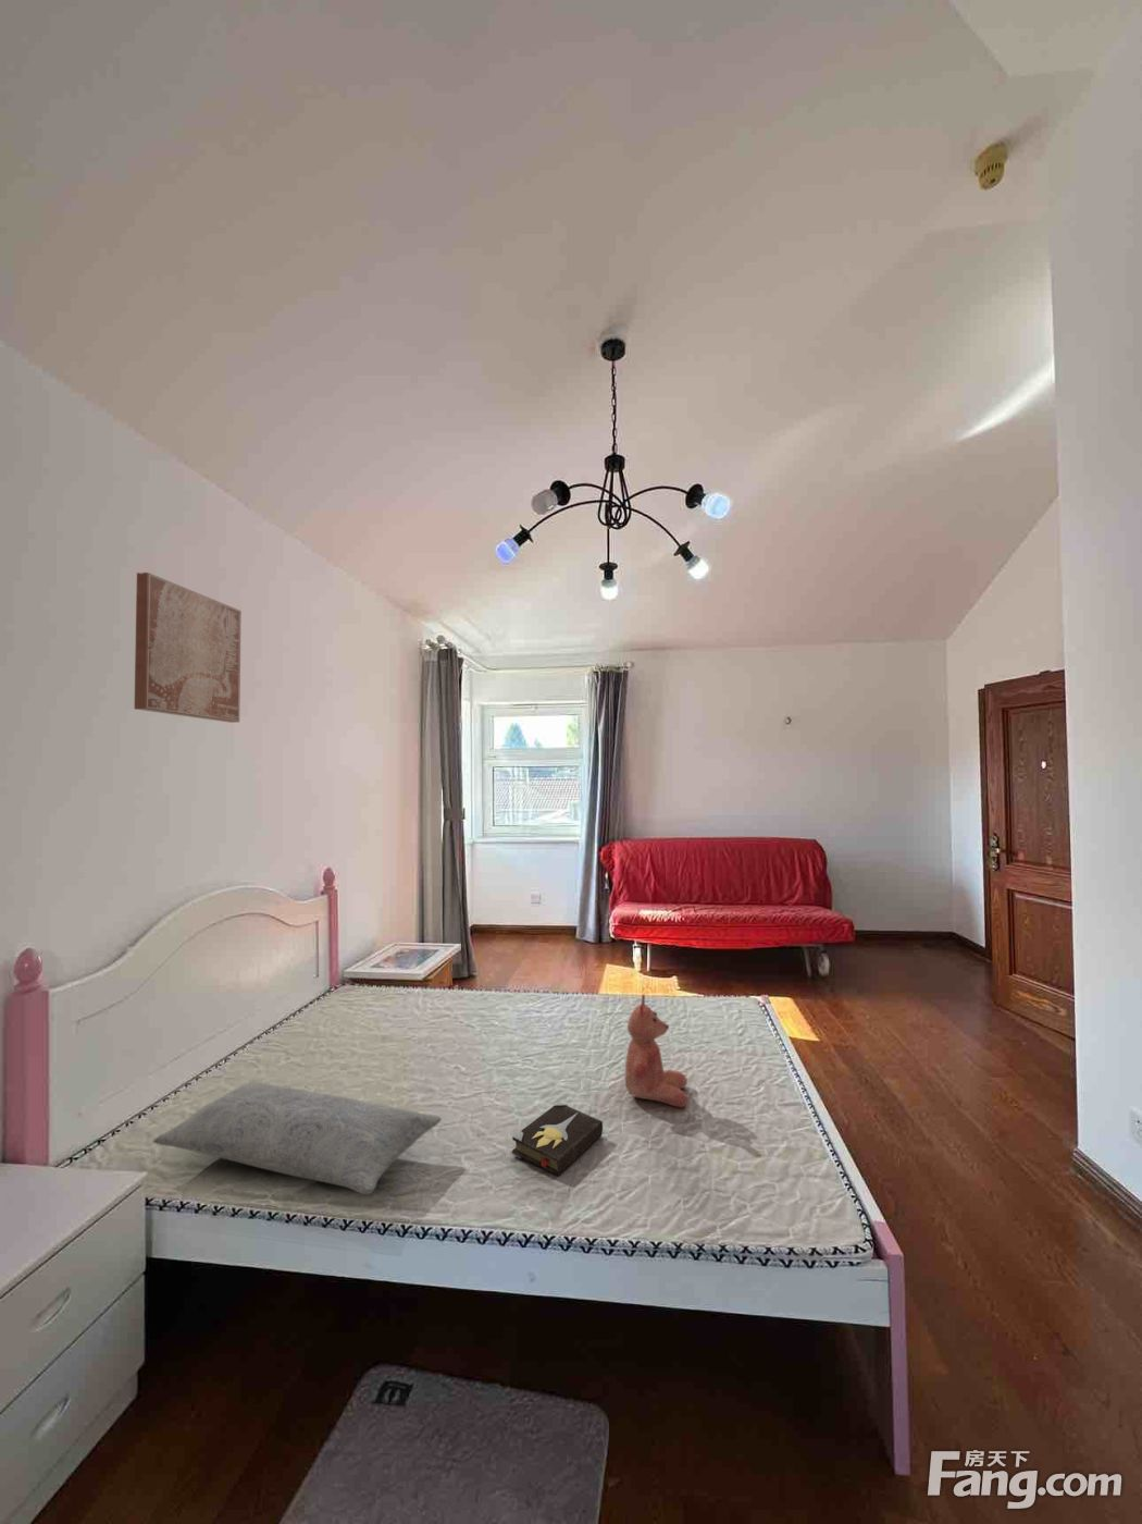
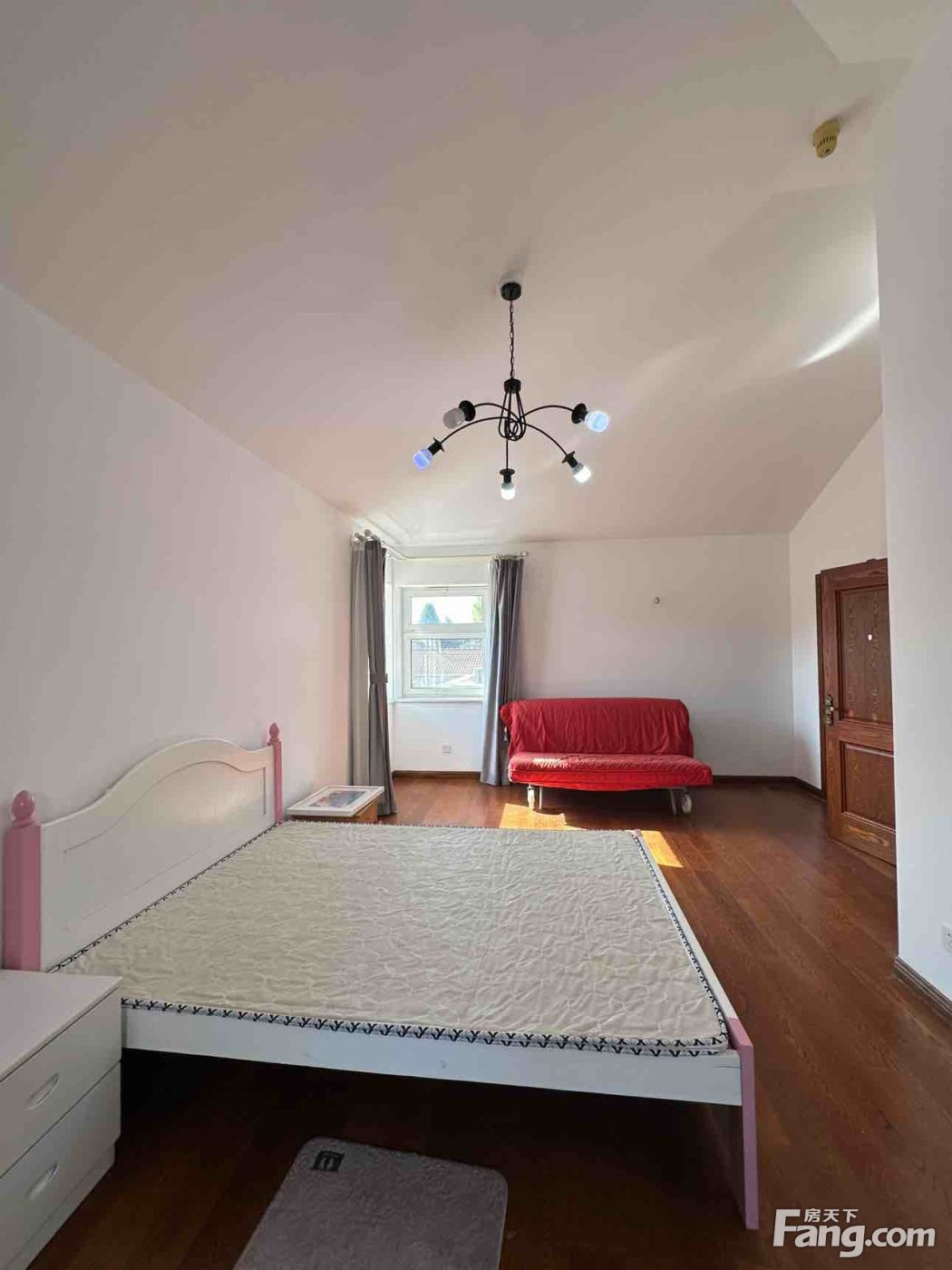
- pillow (300, 1130)
- teddy bear (656, 1048)
- wall art (192, 654)
- hardback book (558, 1134)
